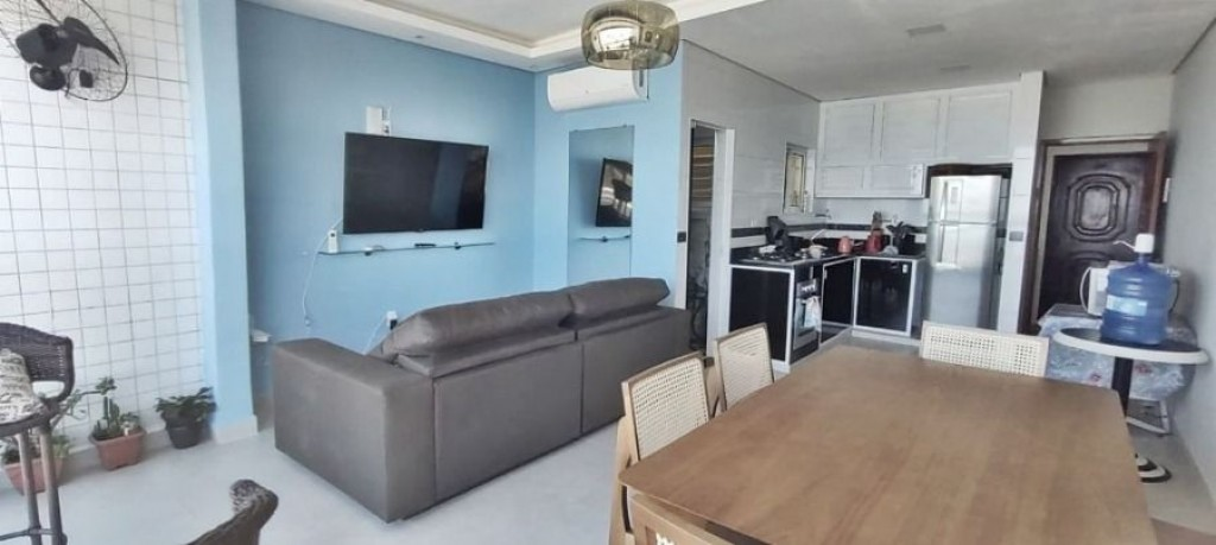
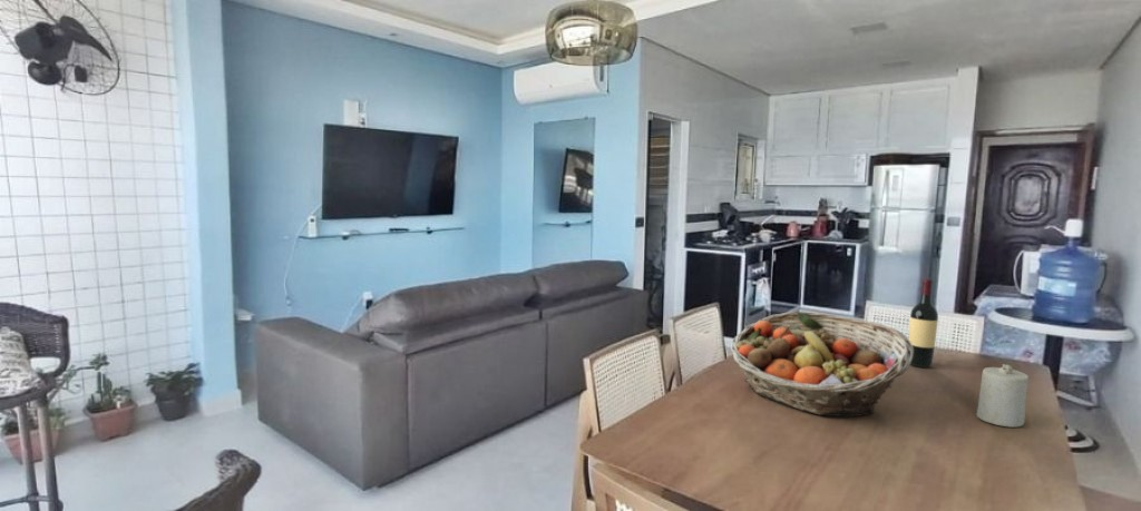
+ fruit basket (813, 358)
+ candle (1003, 391)
+ wine bottle (923, 322)
